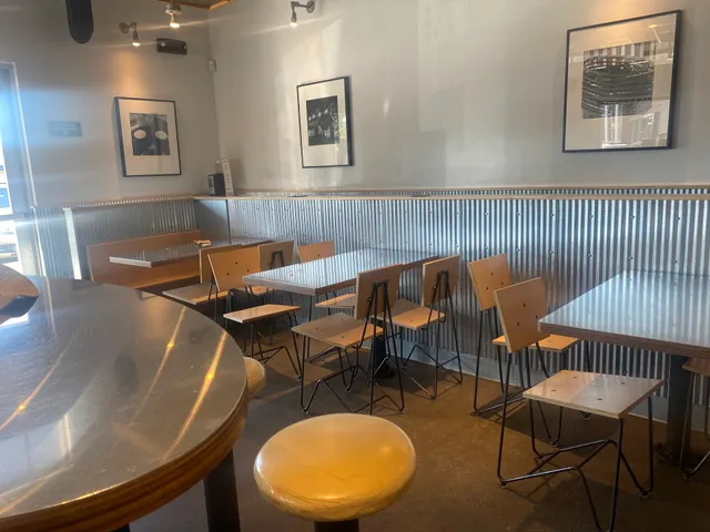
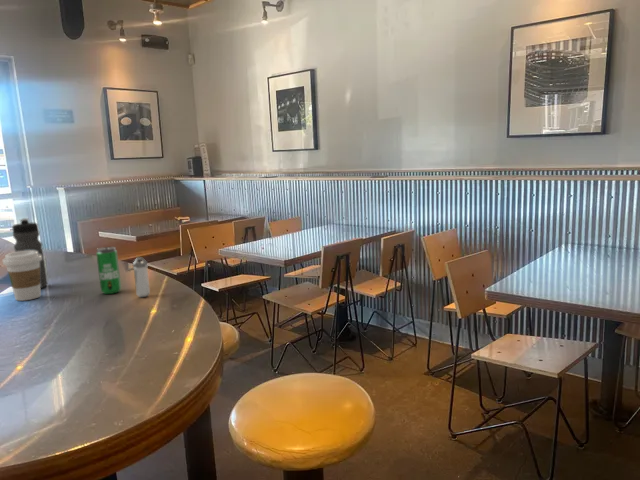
+ coffee cup (25, 275)
+ shaker (141, 277)
+ water bottle (29, 249)
+ beverage can (108, 270)
